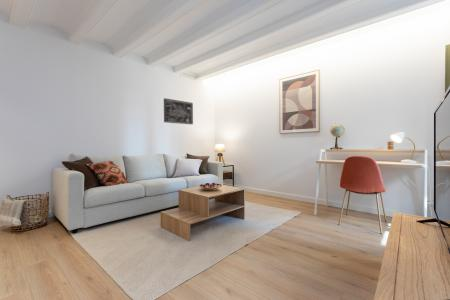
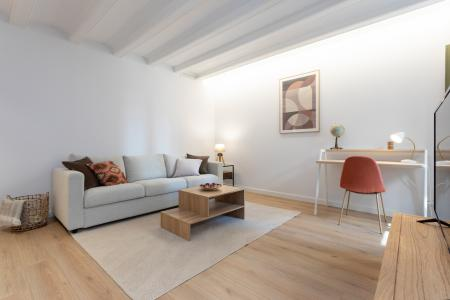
- wall art (179, 112)
